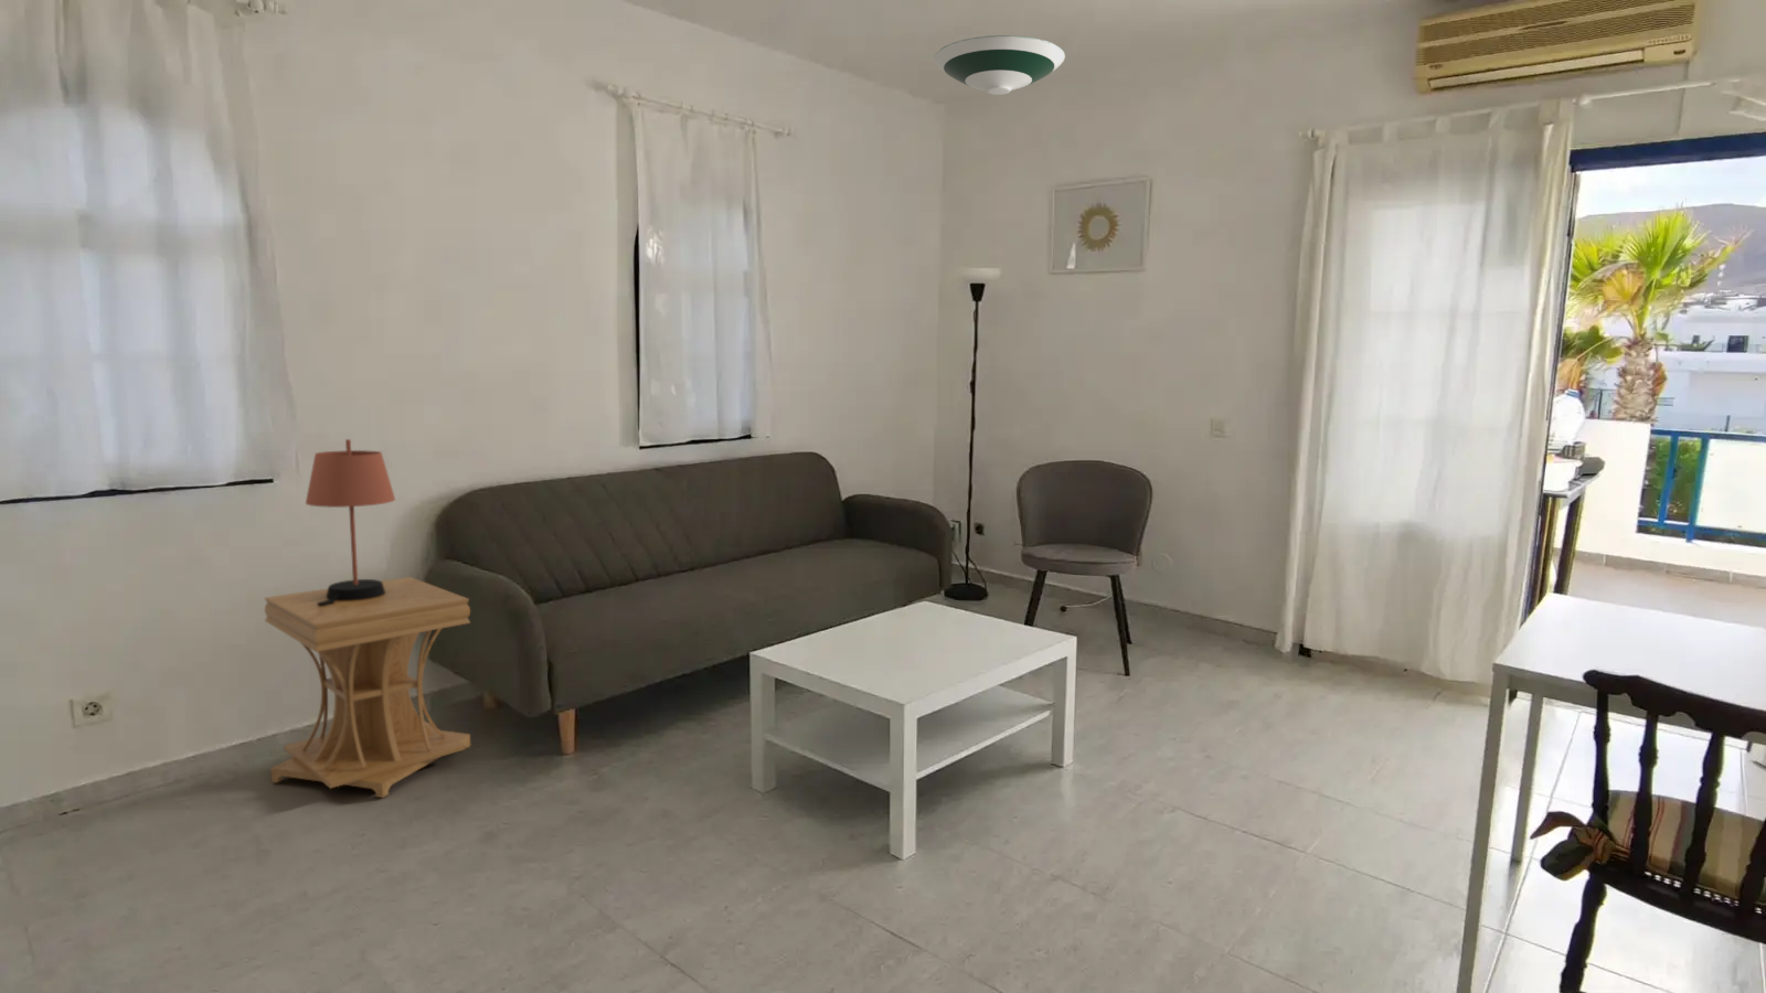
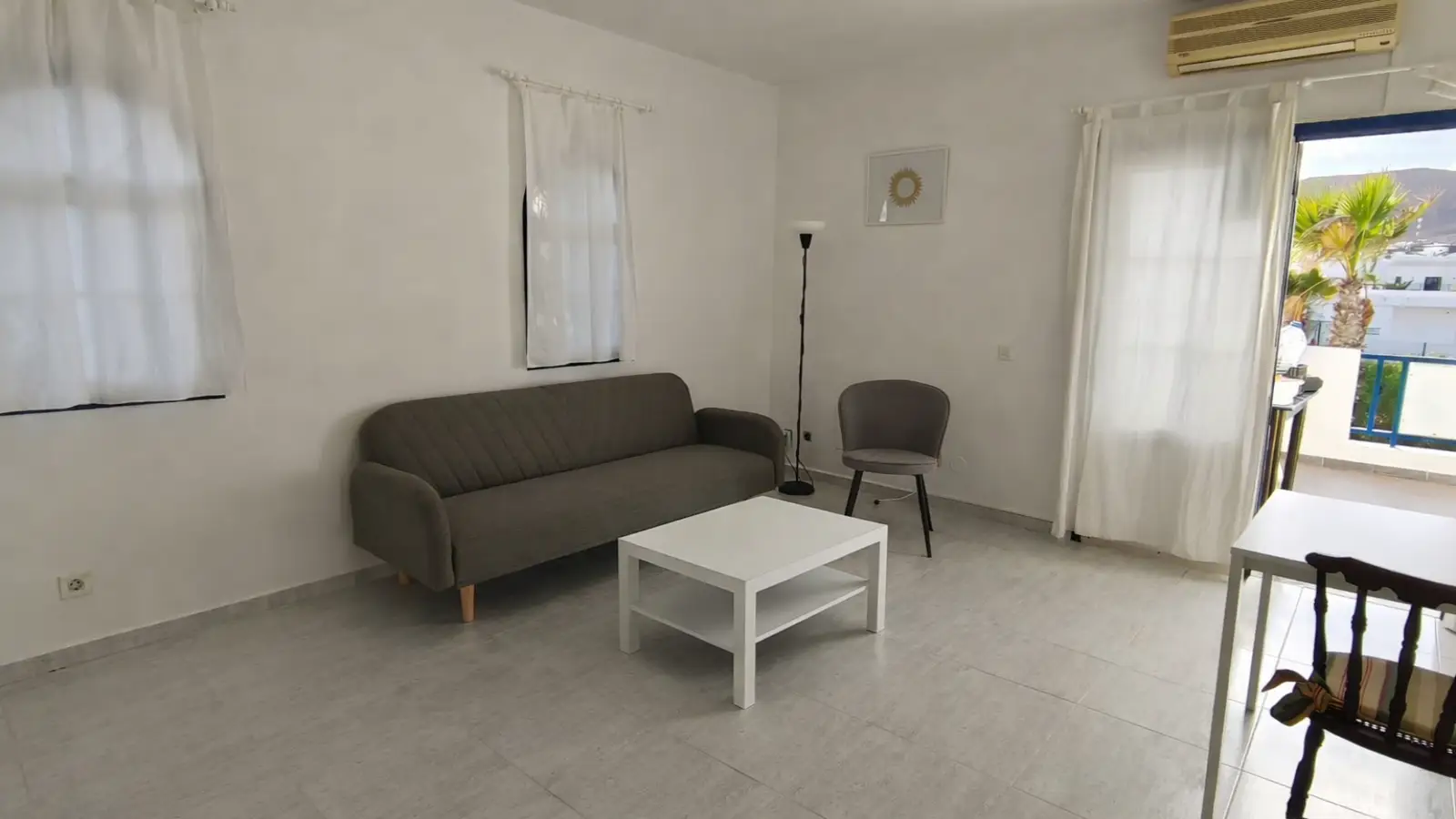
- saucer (998, 75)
- side table (372, 680)
- table lamp (349, 518)
